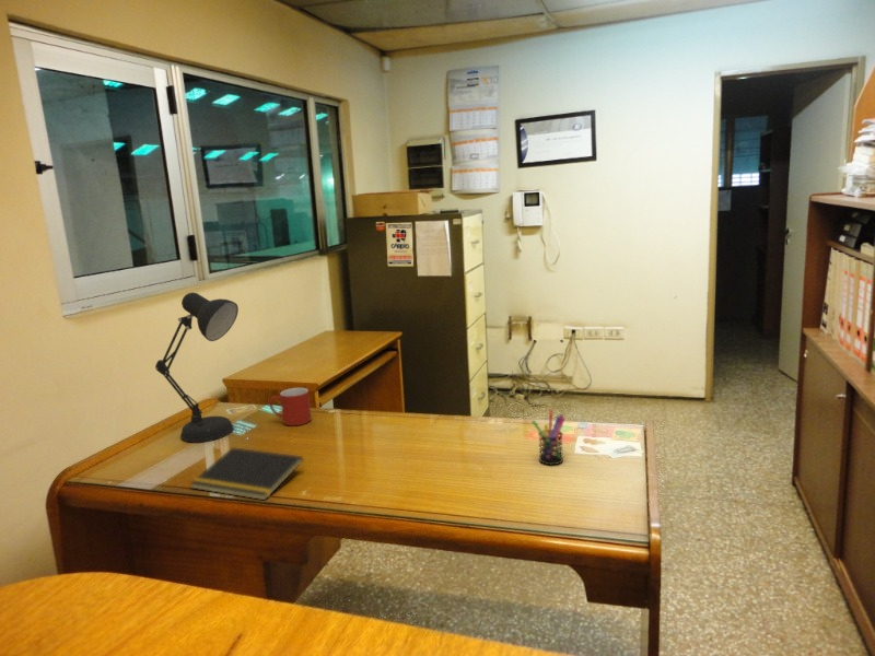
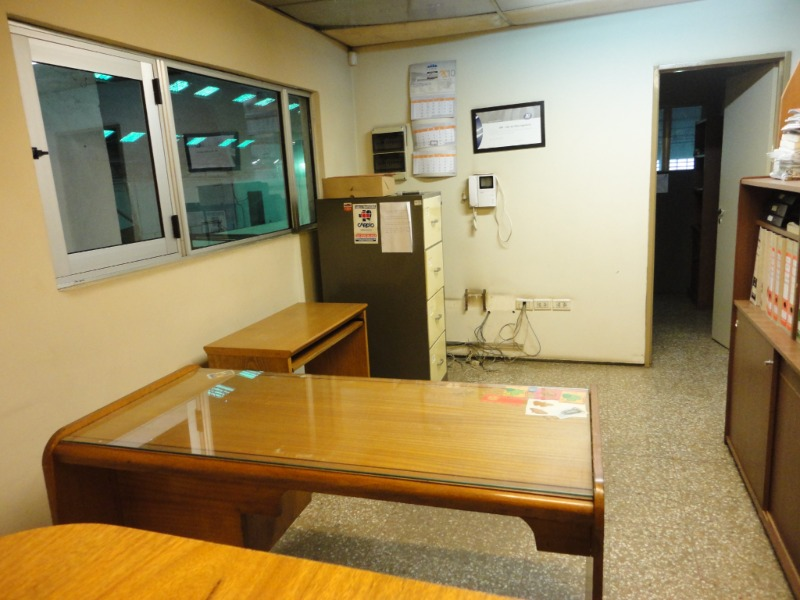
- desk lamp (209, 340)
- pen holder (547, 436)
- mug (289, 407)
- notepad (247, 471)
